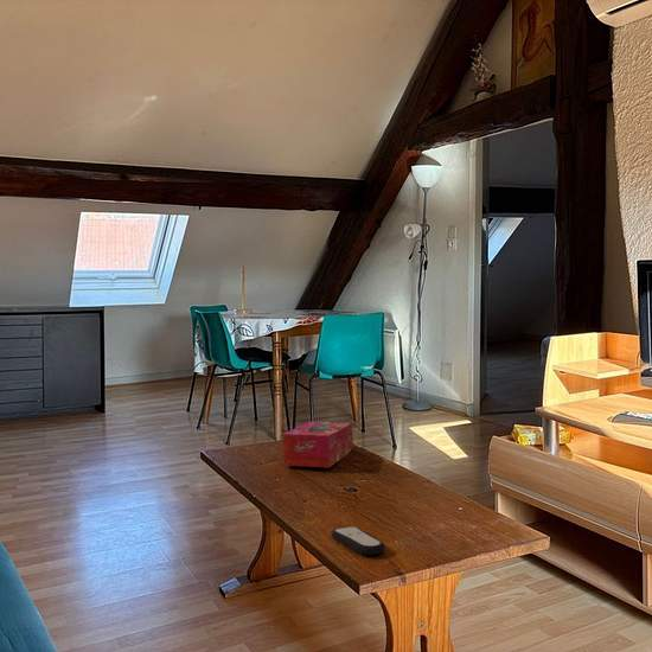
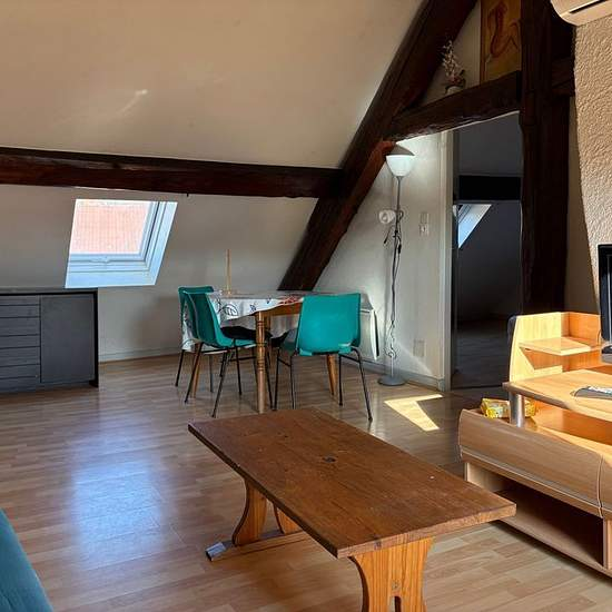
- tissue box (319, 442)
- remote control (358, 539)
